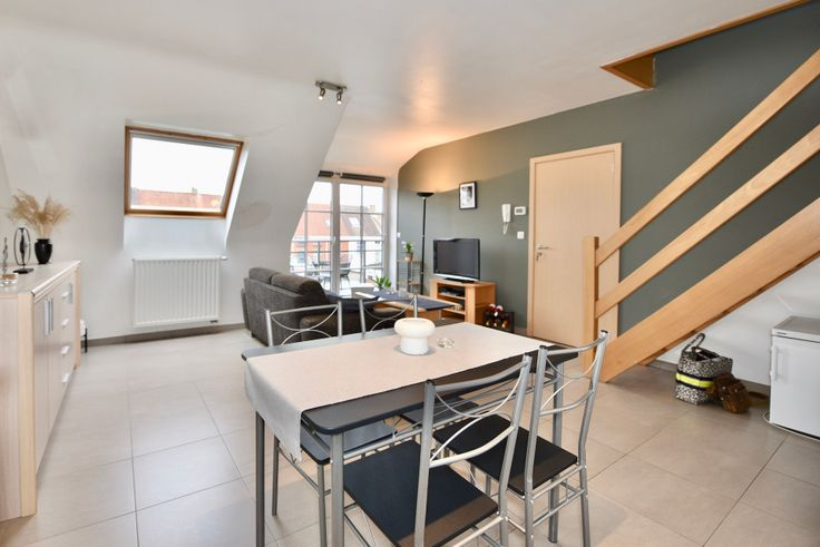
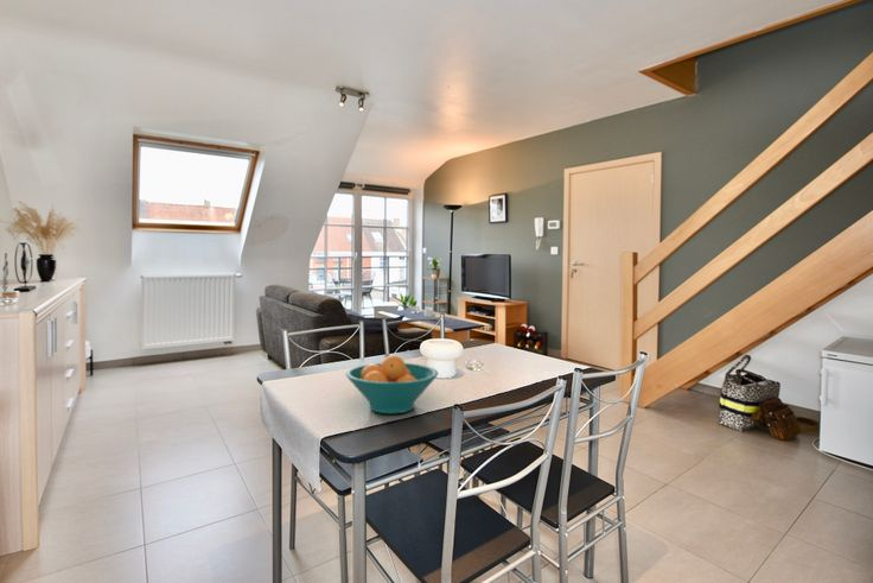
+ fruit bowl (391, 381)
